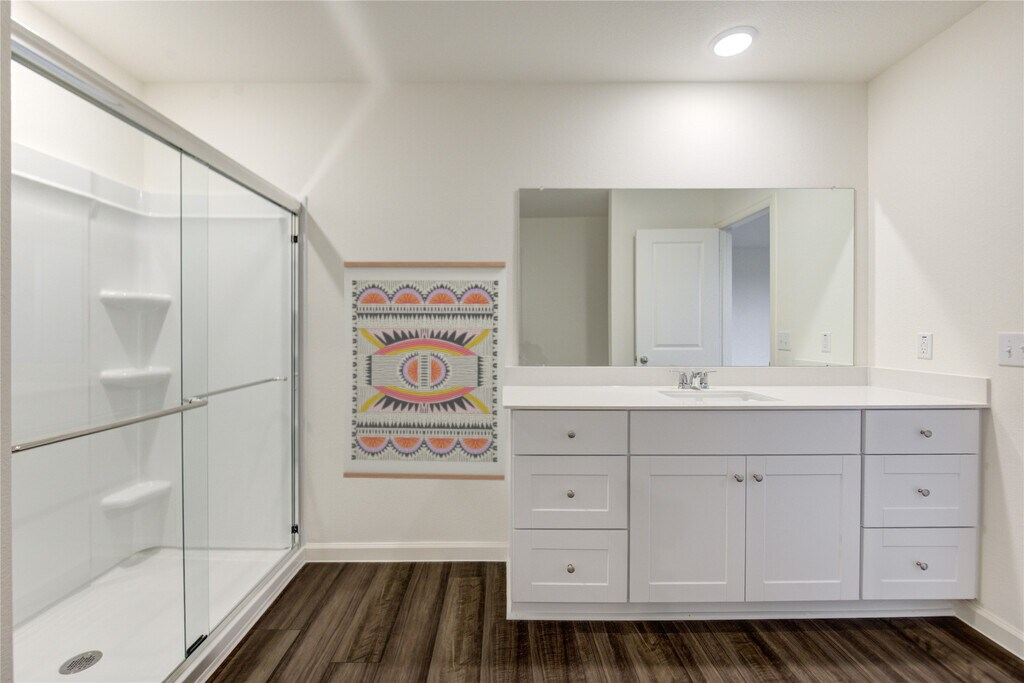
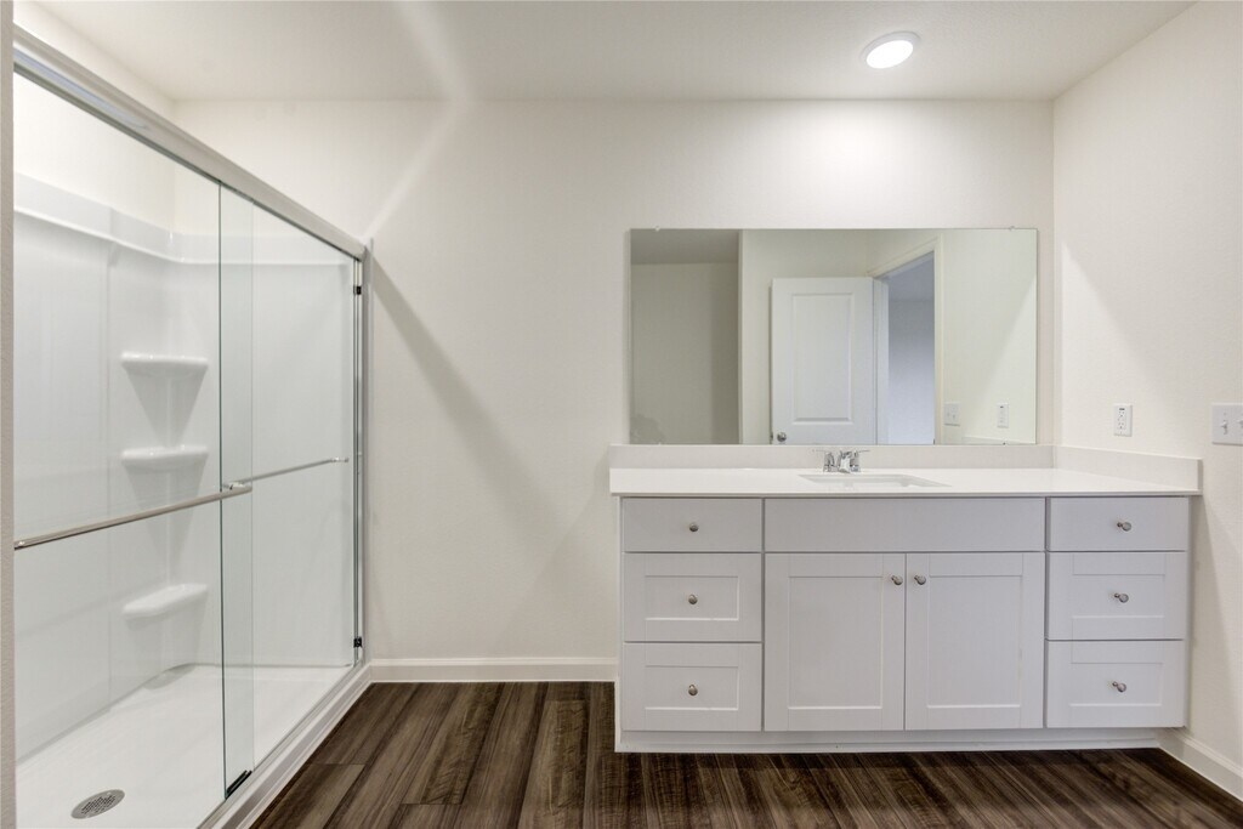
- wall art (424, 370)
